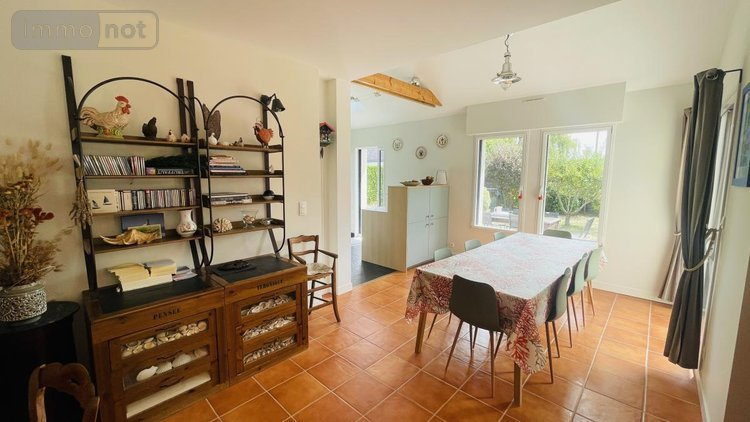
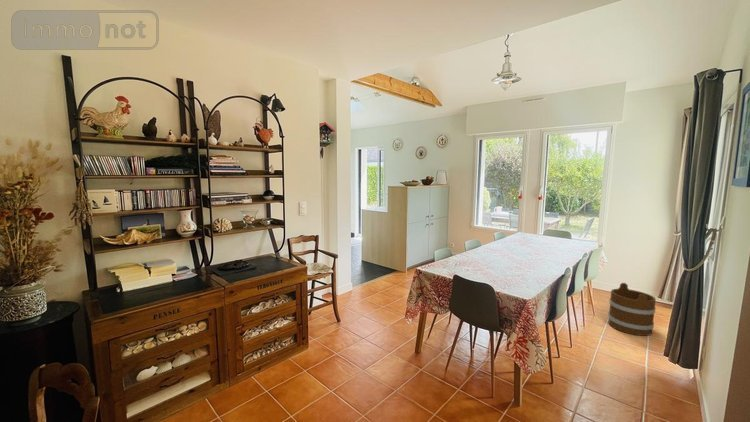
+ bucket (631, 308)
